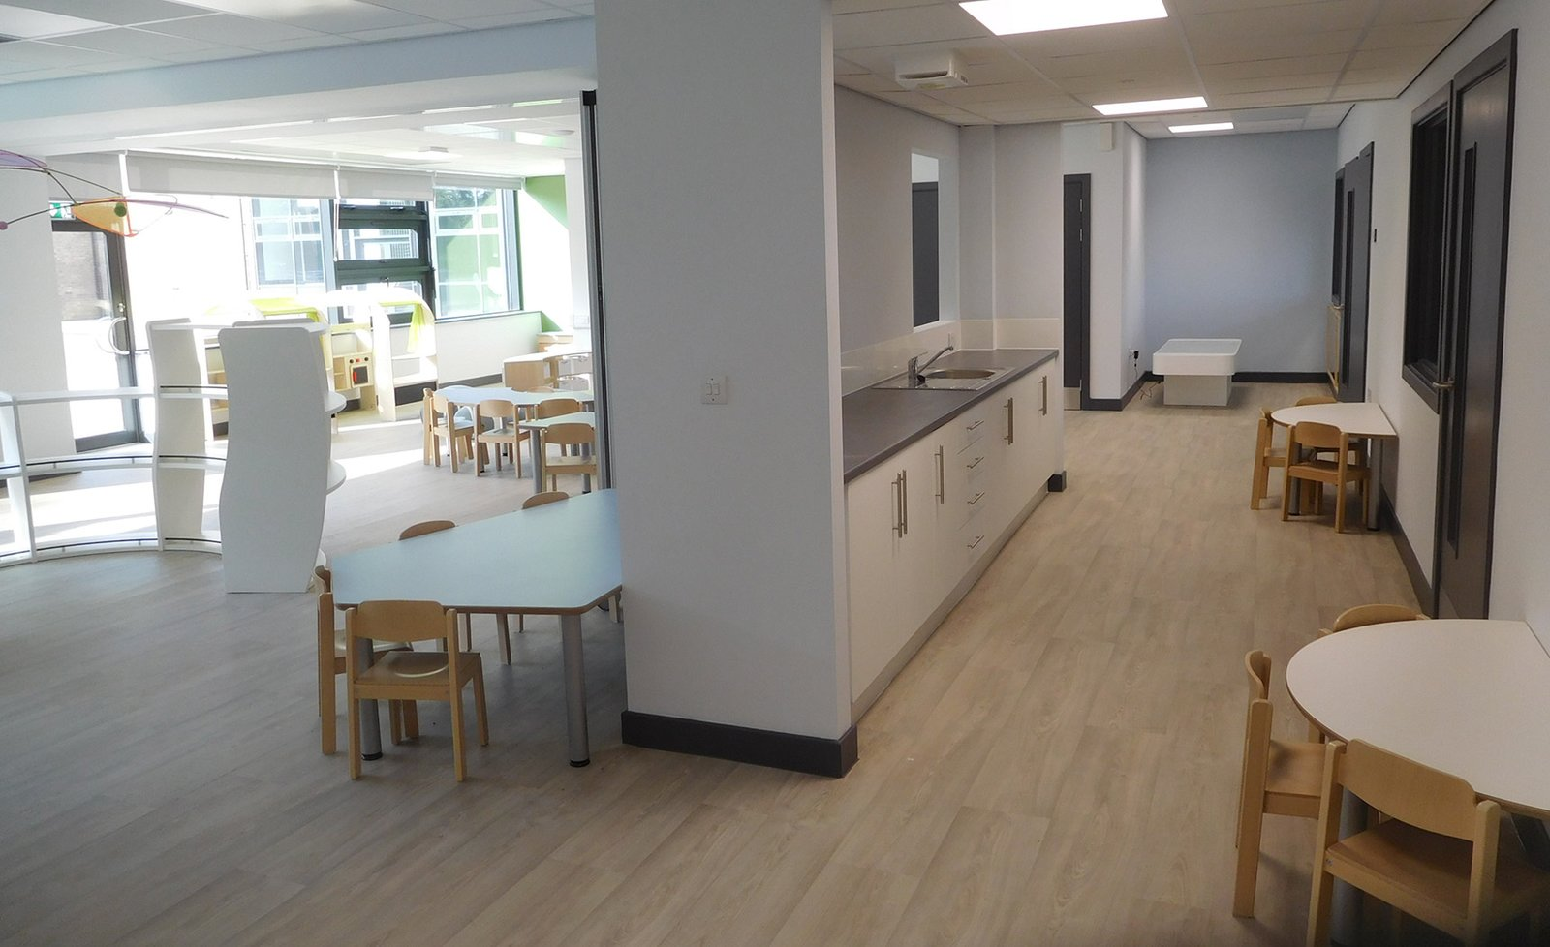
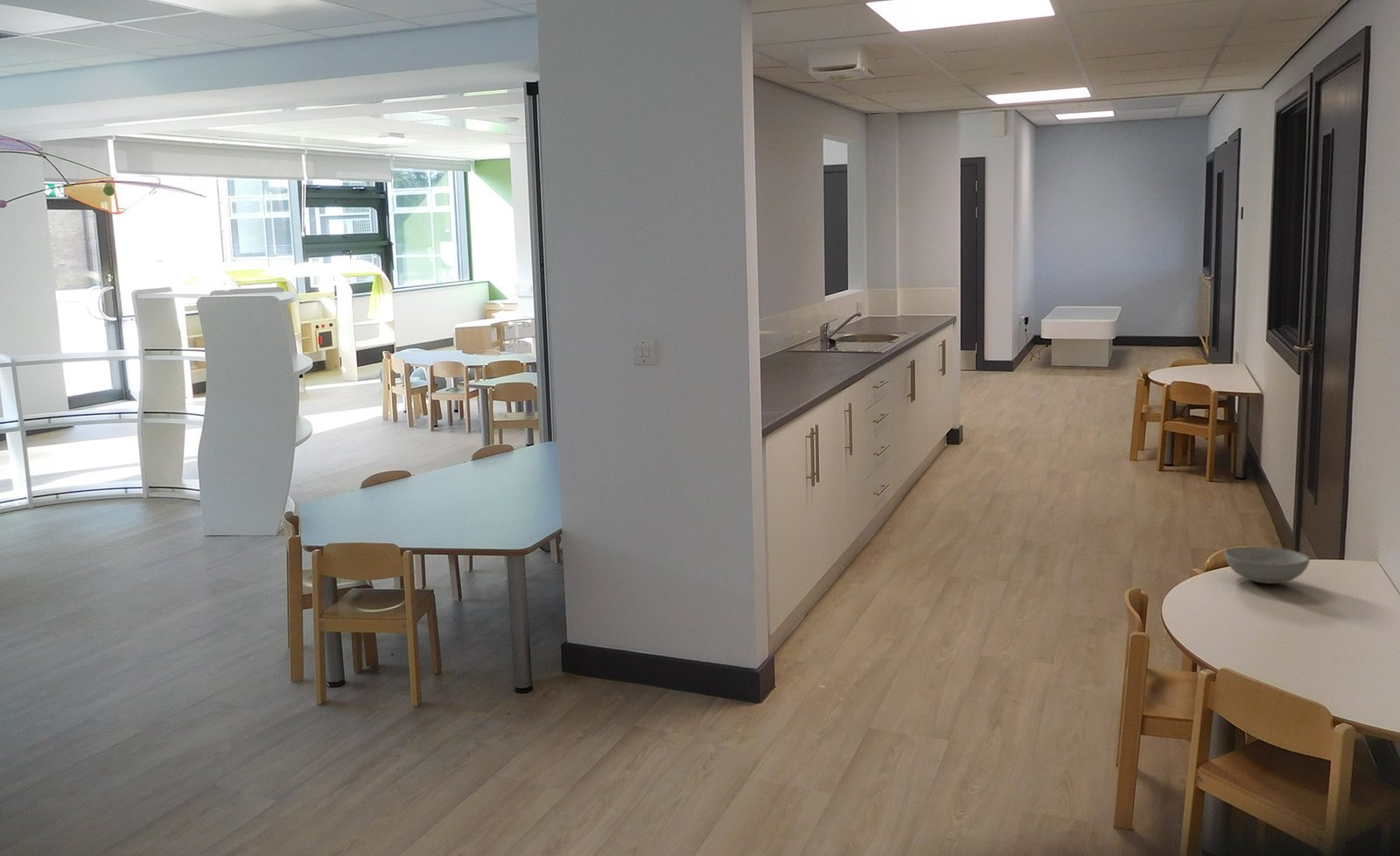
+ bowl (1265, 567)
